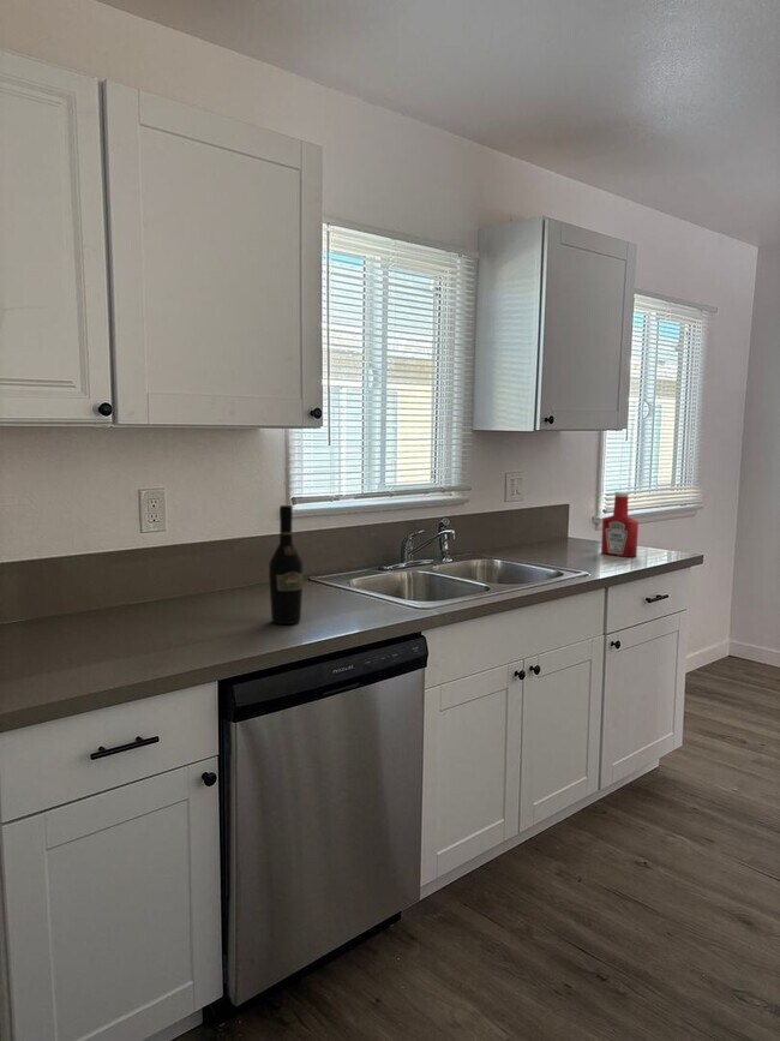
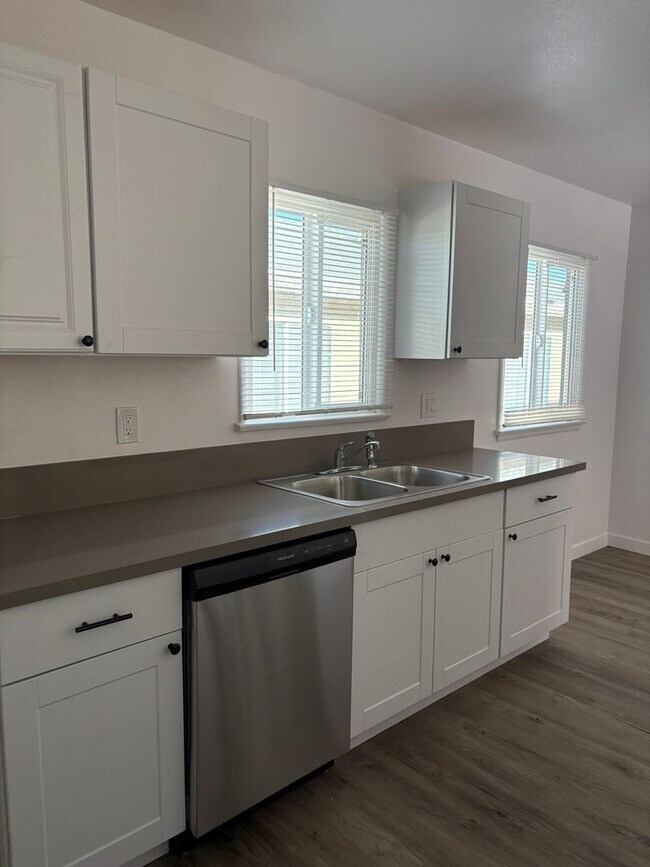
- soap bottle (619, 522)
- wine bottle (286, 563)
